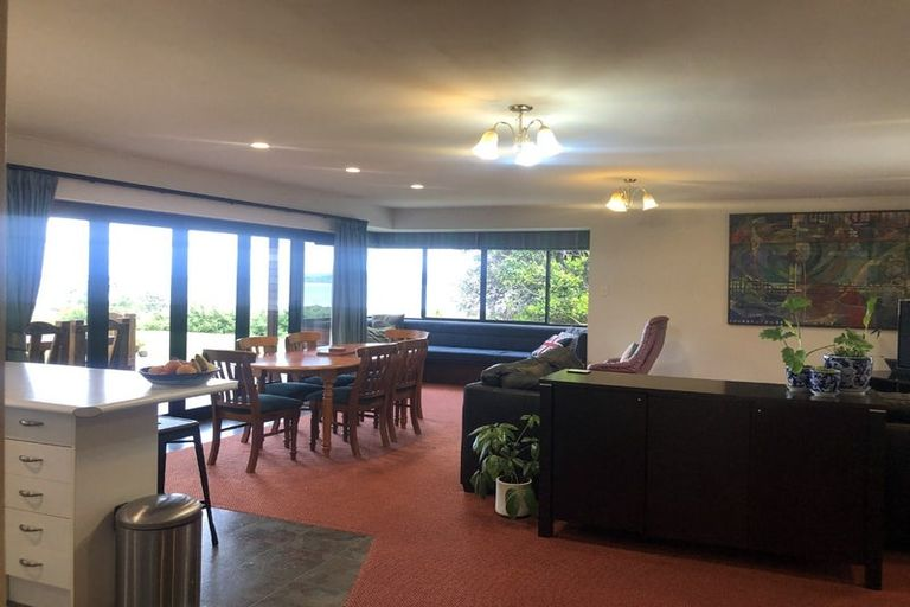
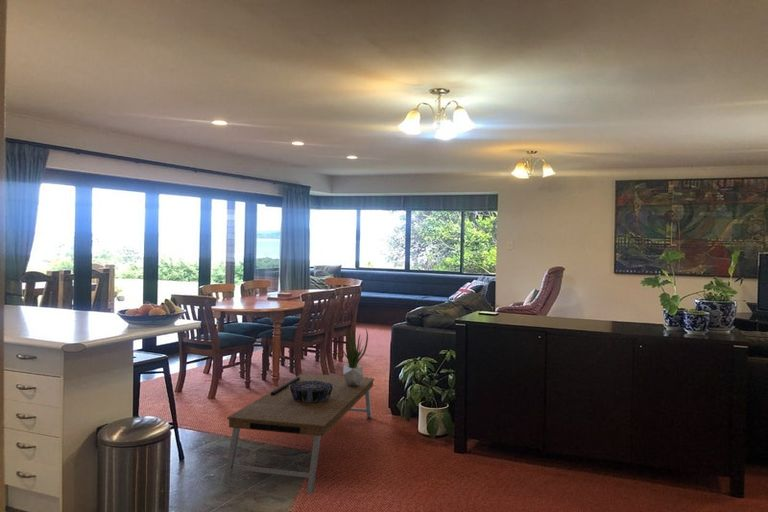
+ decorative bowl (311, 388)
+ coffee table (310, 419)
+ potted plant (355, 353)
